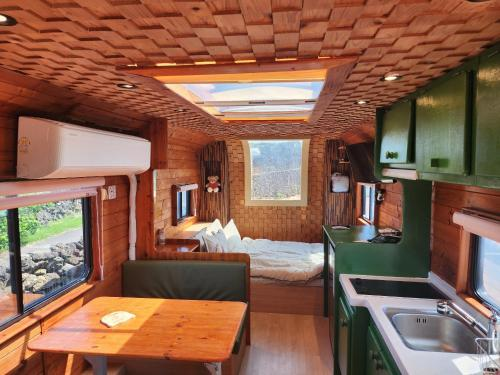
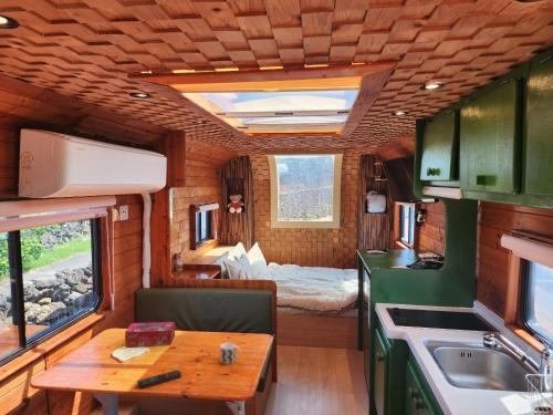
+ remote control (159, 378)
+ cup (230, 353)
+ tissue box (150, 333)
